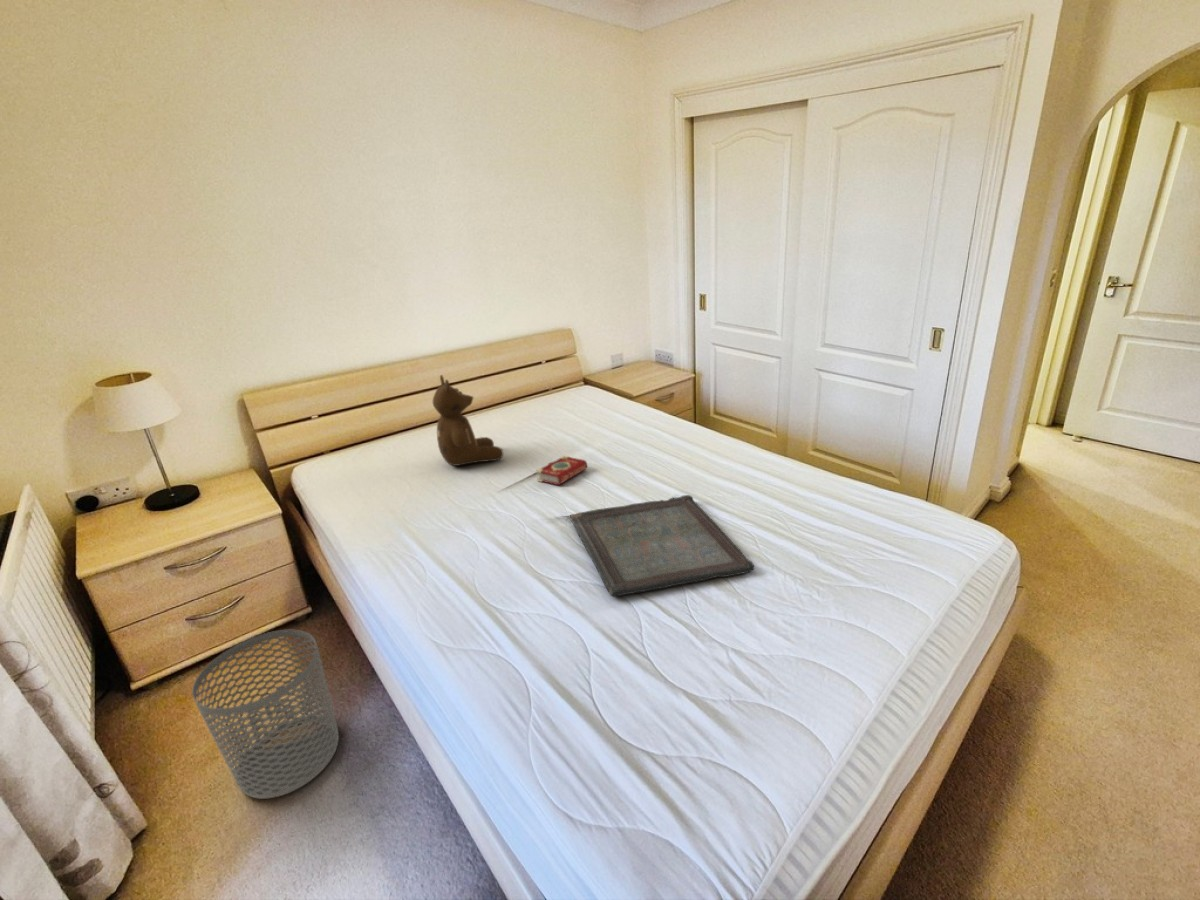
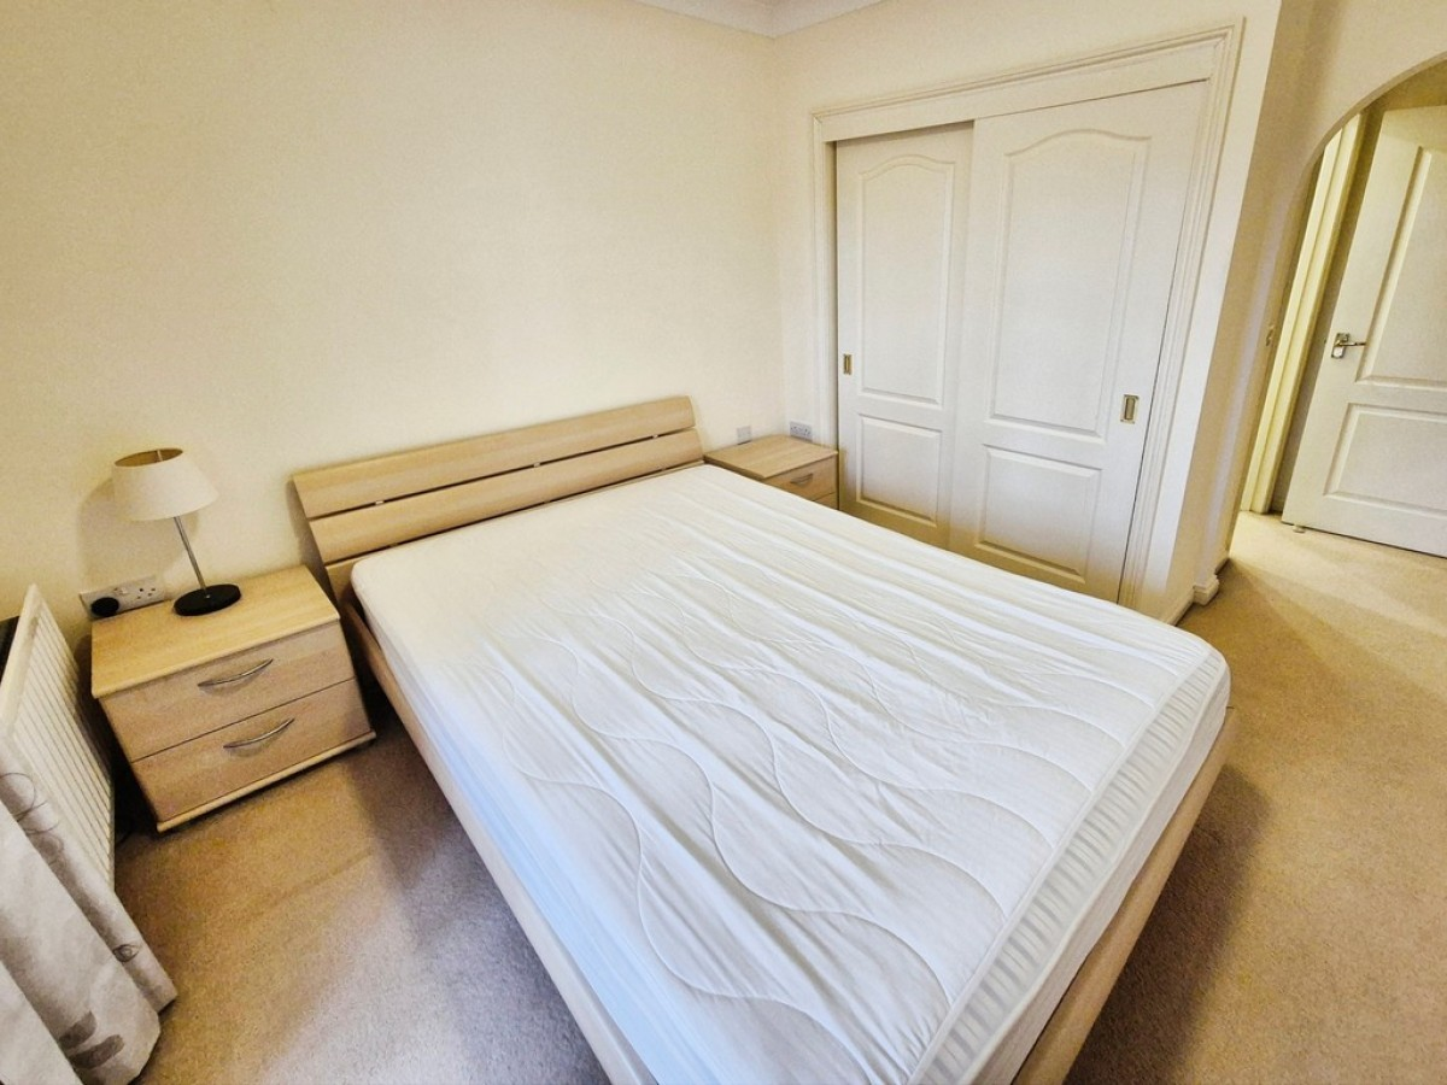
- book (563, 468)
- serving tray (653, 539)
- teddy bear (465, 418)
- waste bin (274, 713)
